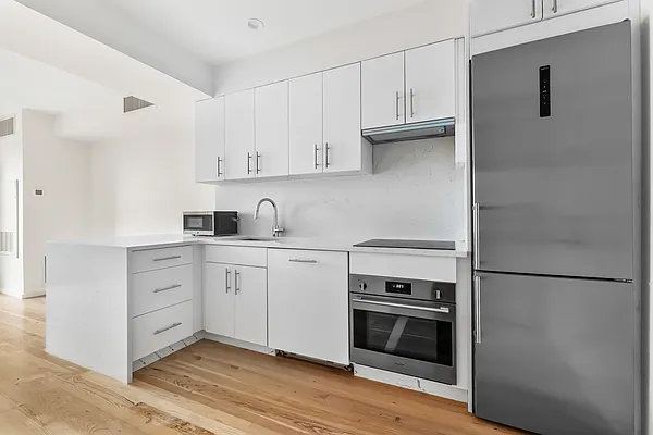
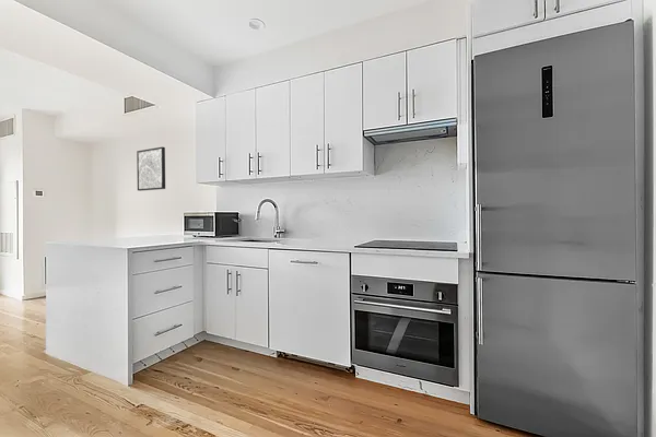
+ wall art (150, 169)
